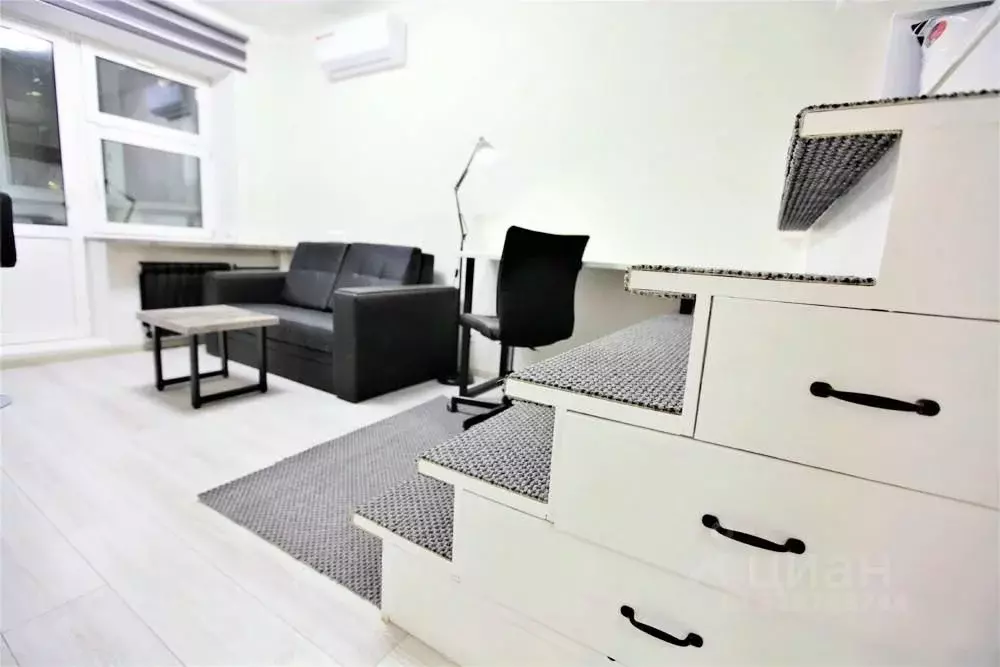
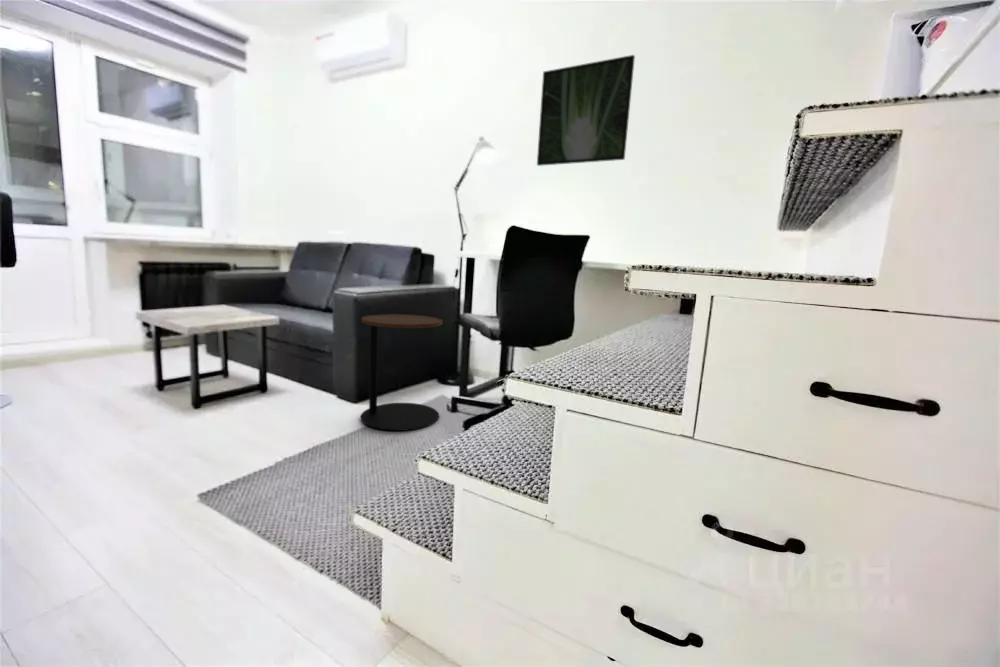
+ side table (377, 365)
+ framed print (582, 114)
